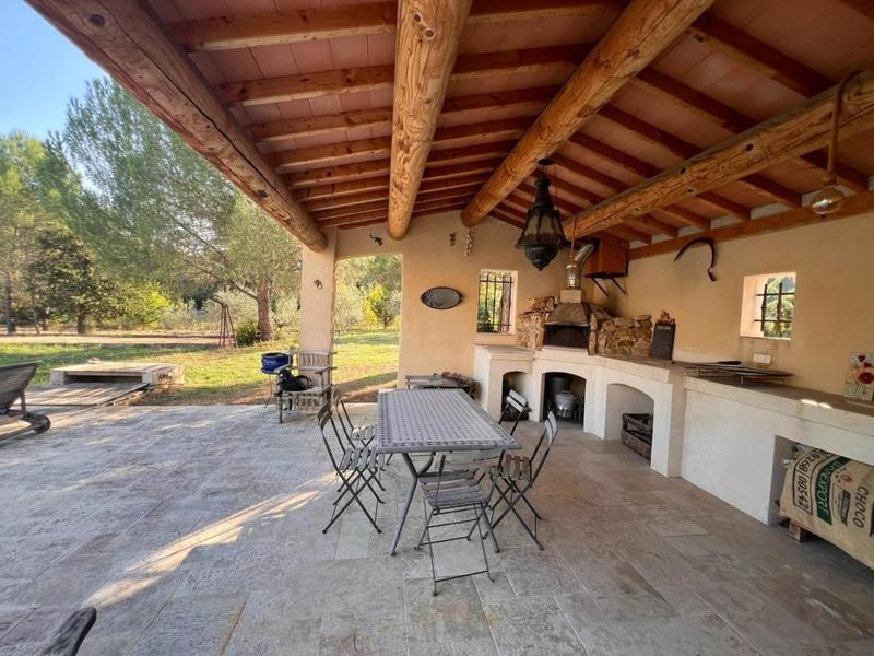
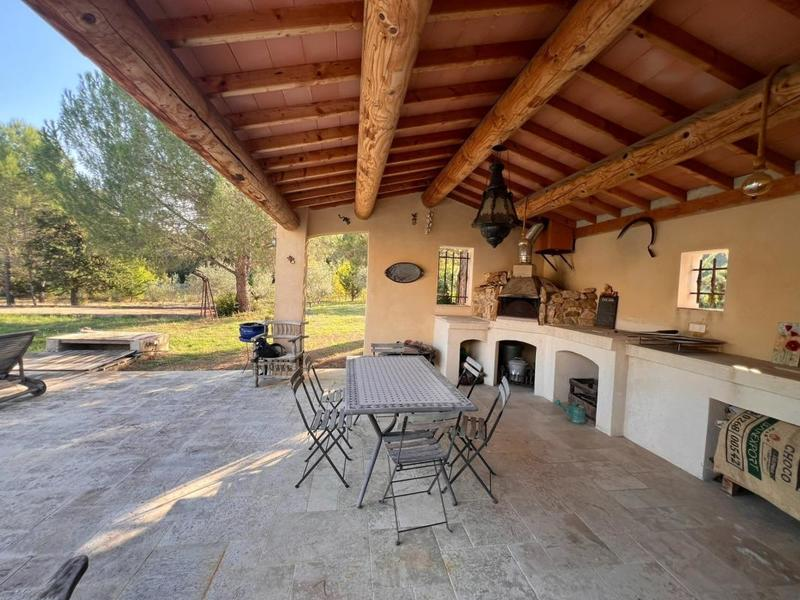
+ watering can (571, 410)
